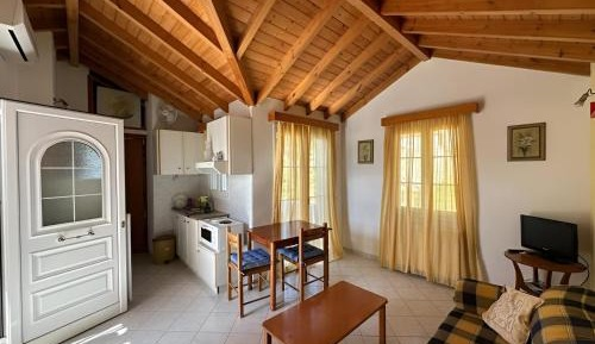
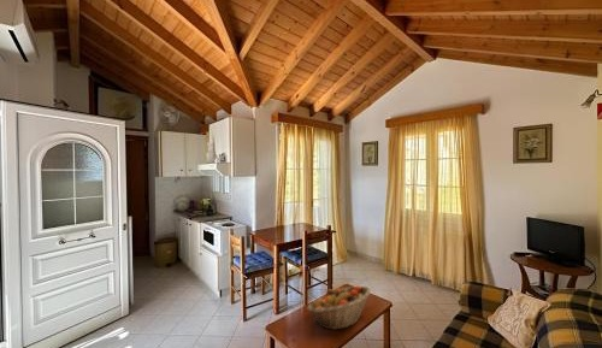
+ fruit basket (340, 303)
